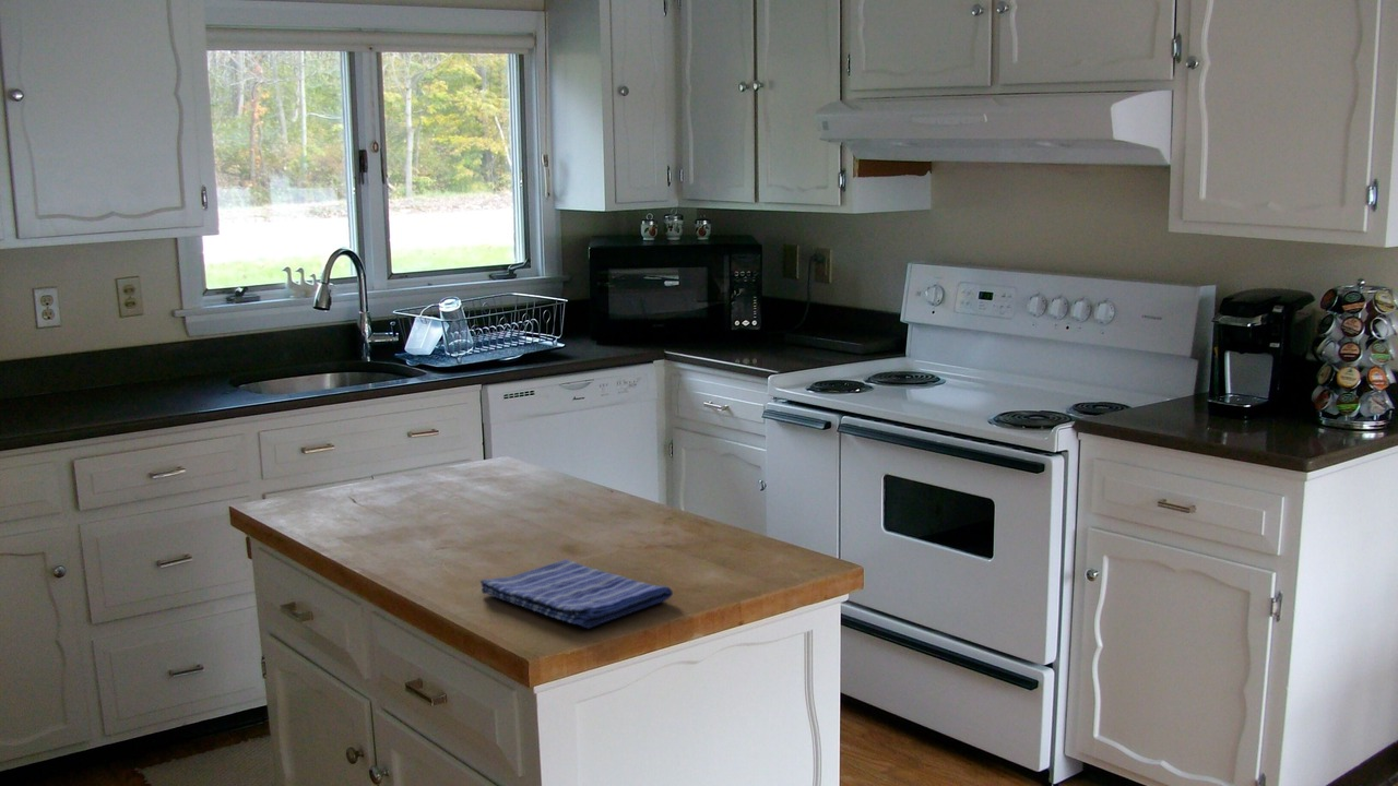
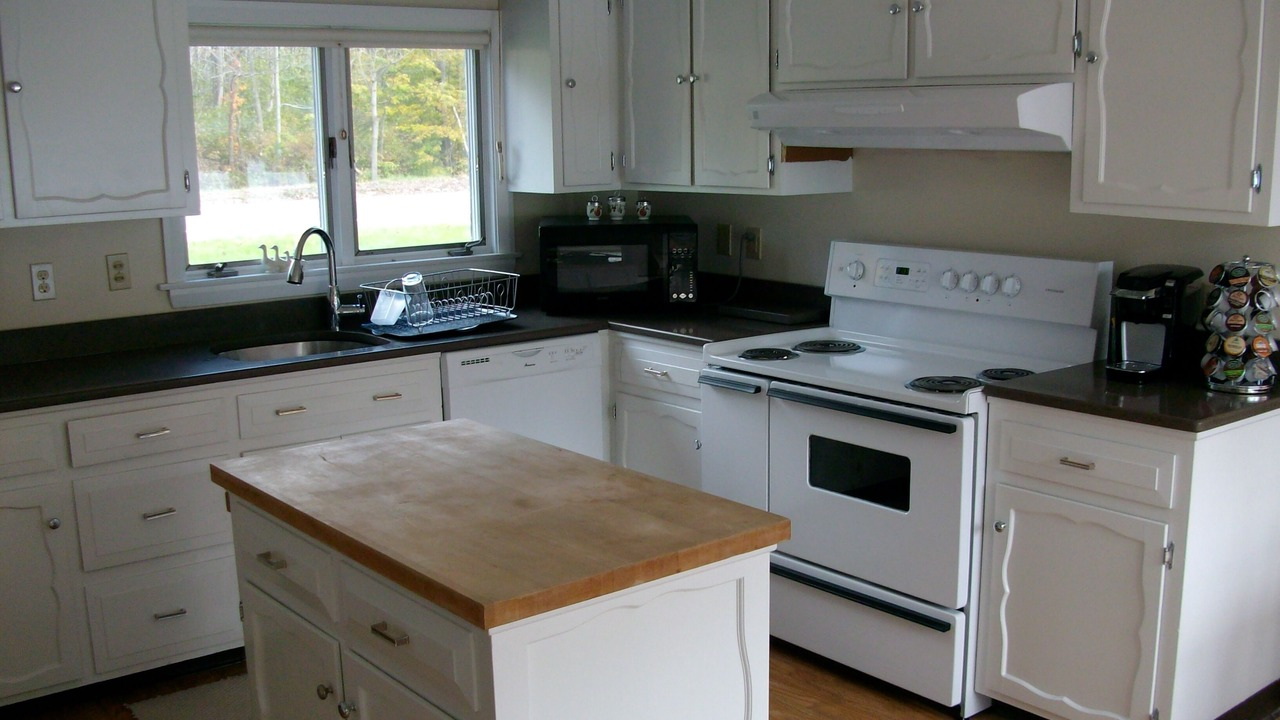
- dish towel (576, 587)
